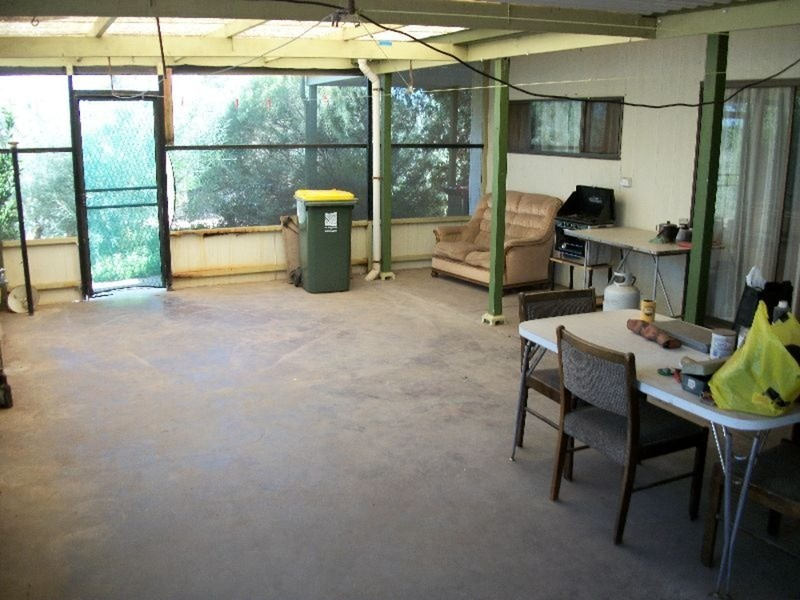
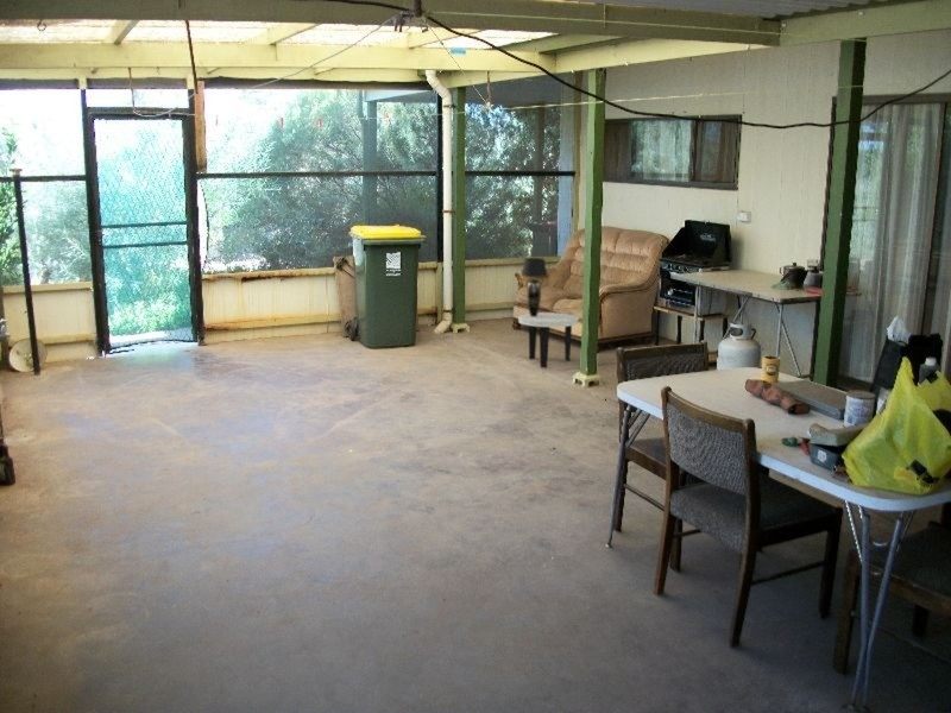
+ side table (547, 340)
+ table lamp (534, 288)
